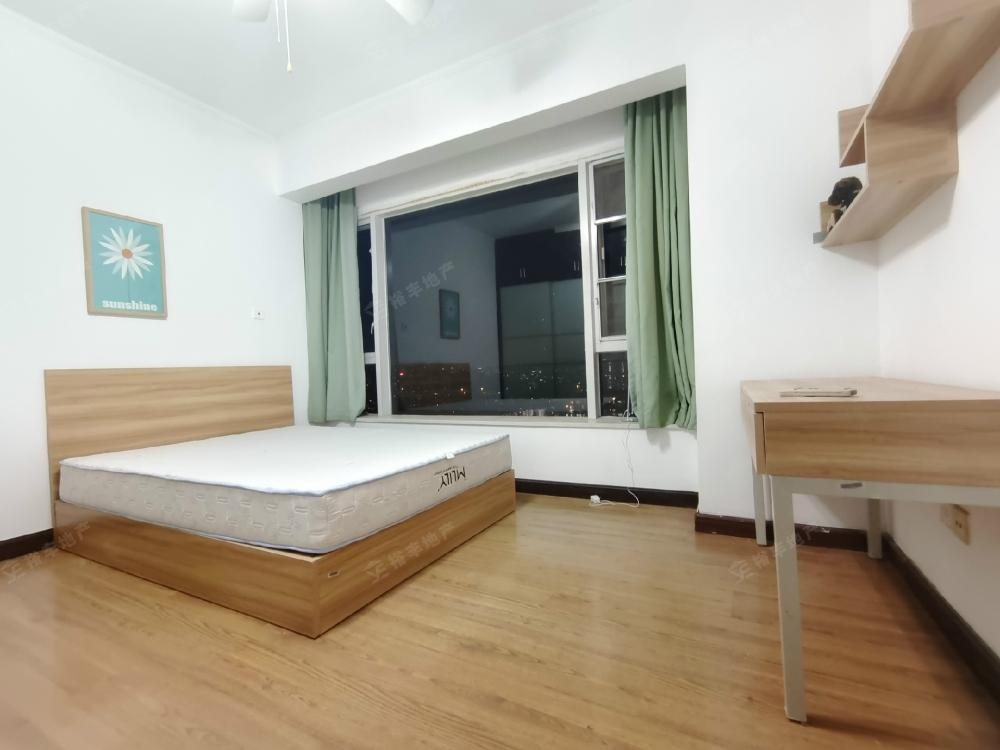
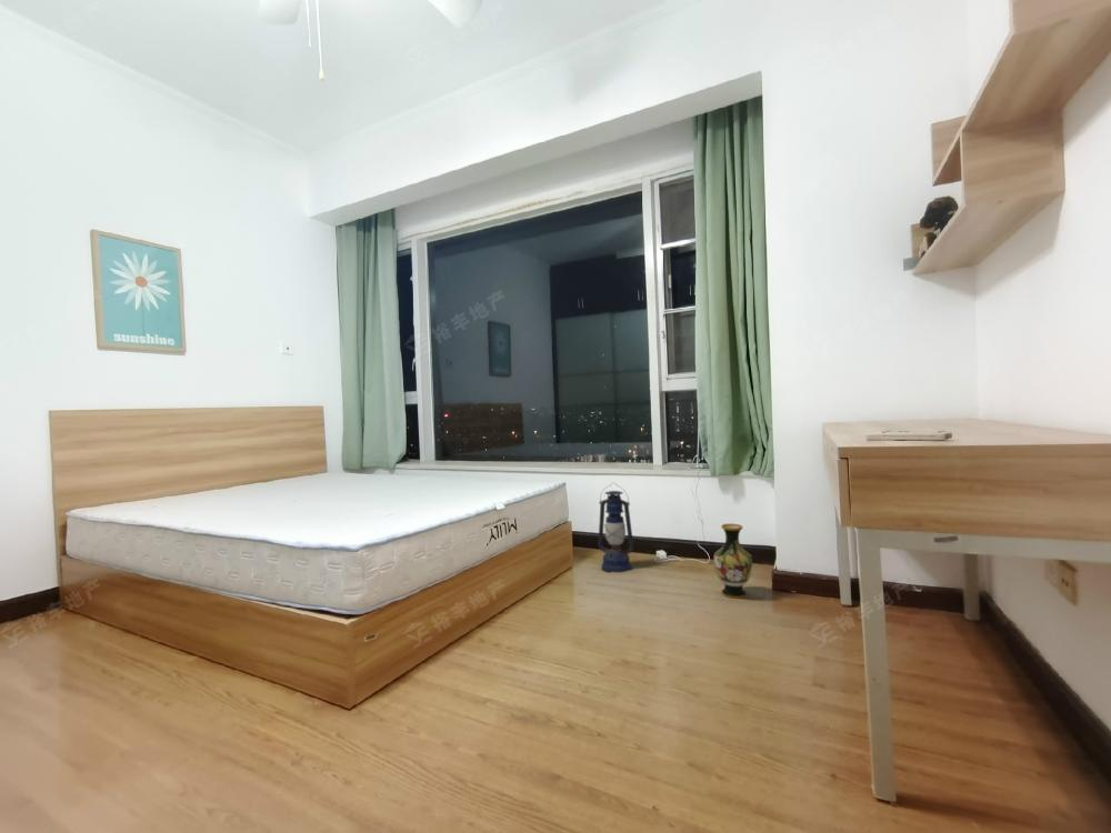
+ lantern (614, 524)
+ vase (732, 560)
